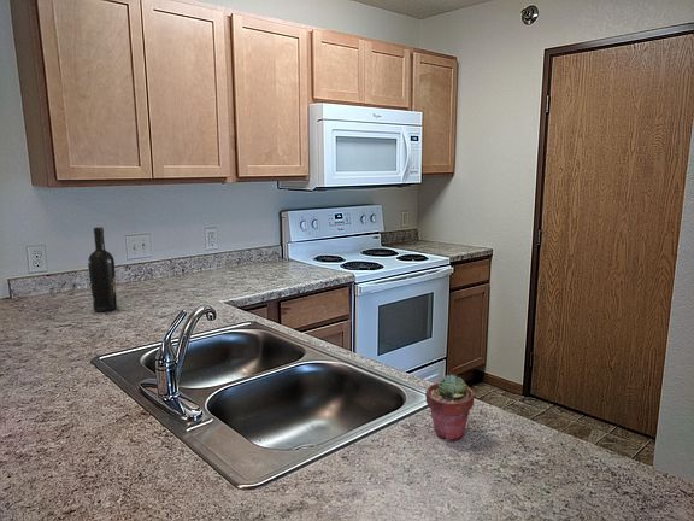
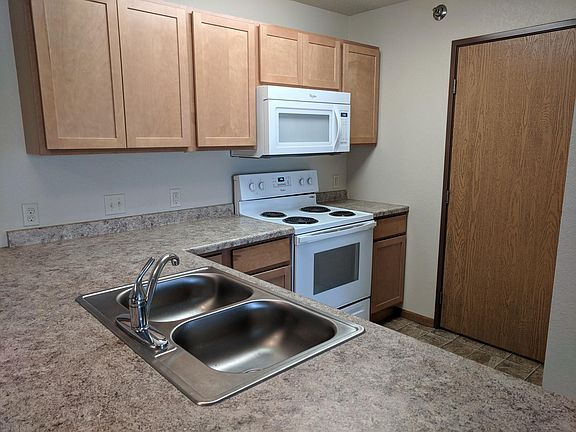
- wine bottle (101, 268)
- potted succulent (449, 403)
